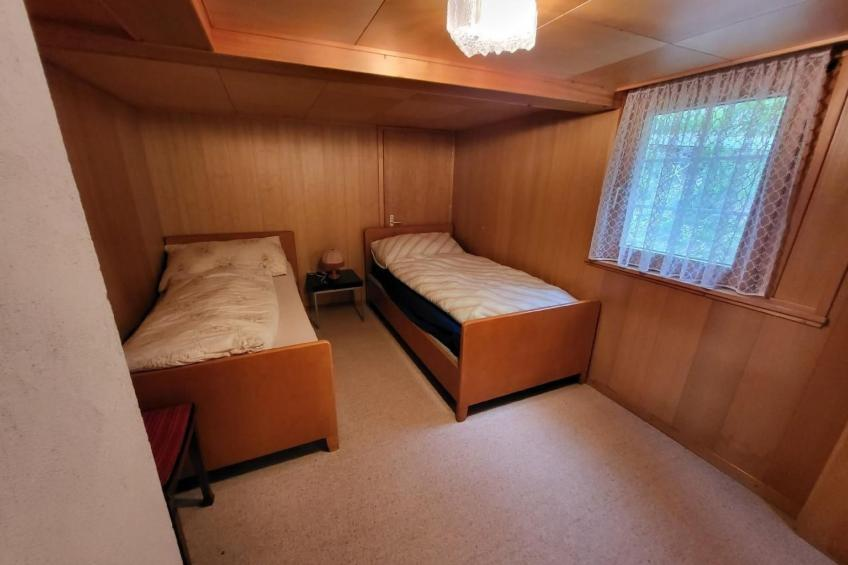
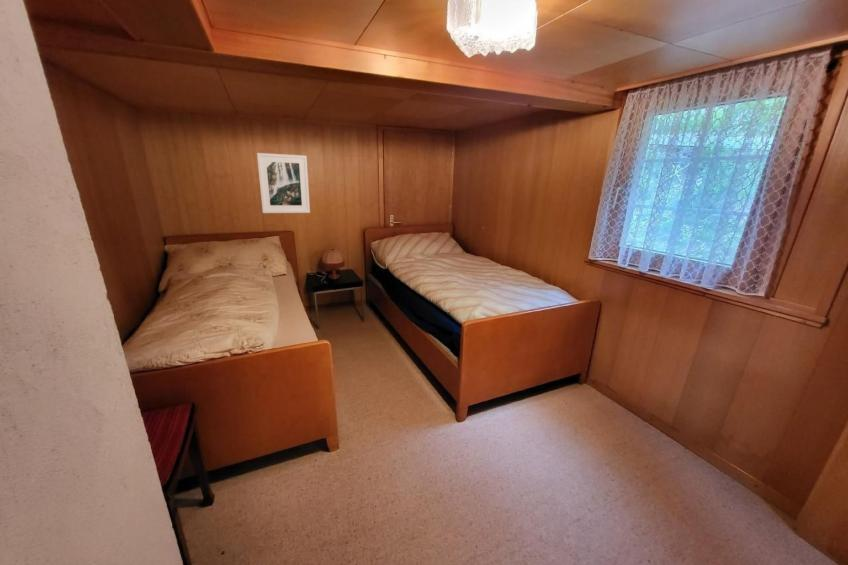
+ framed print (284, 184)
